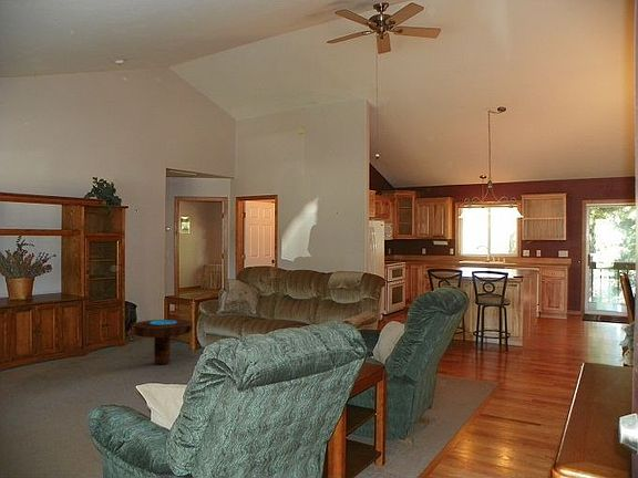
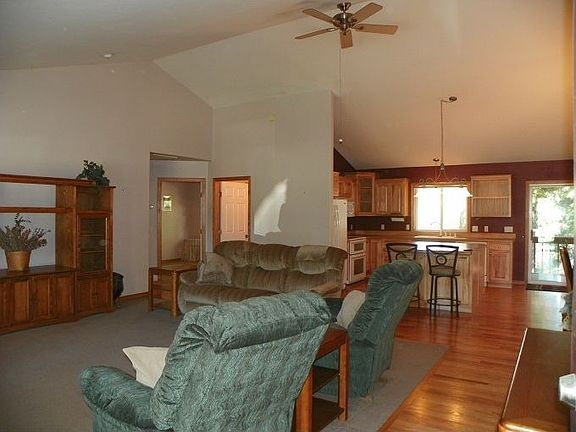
- side table (162, 342)
